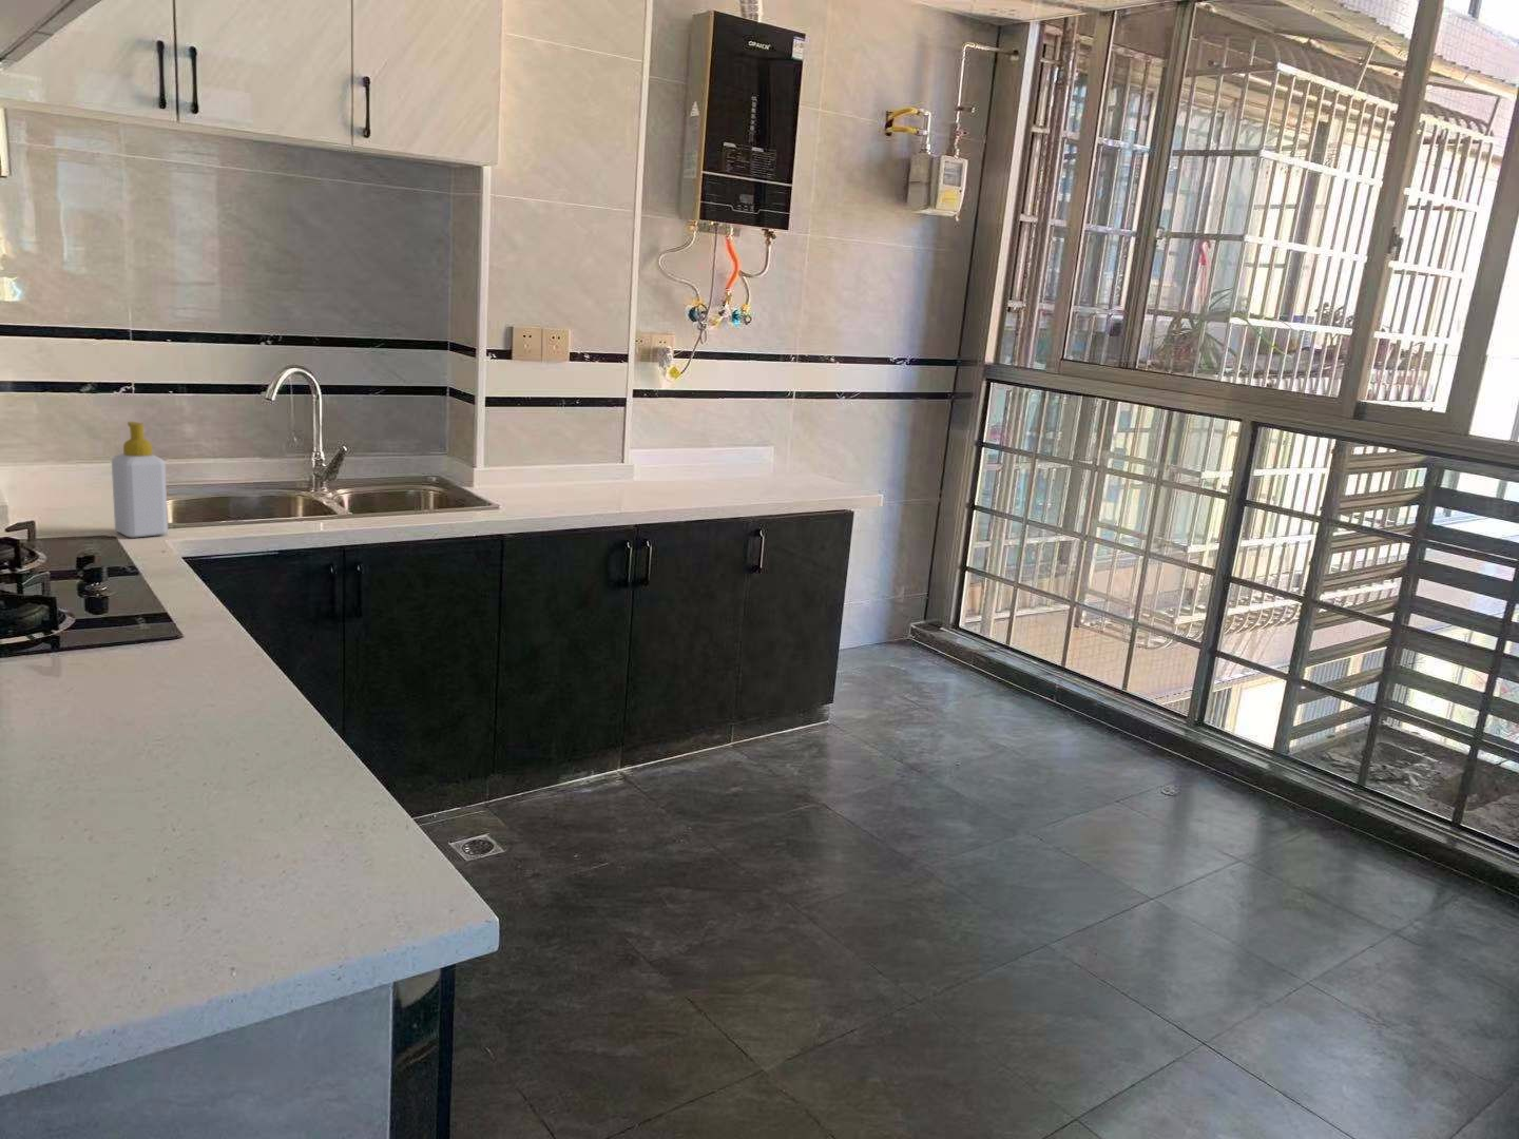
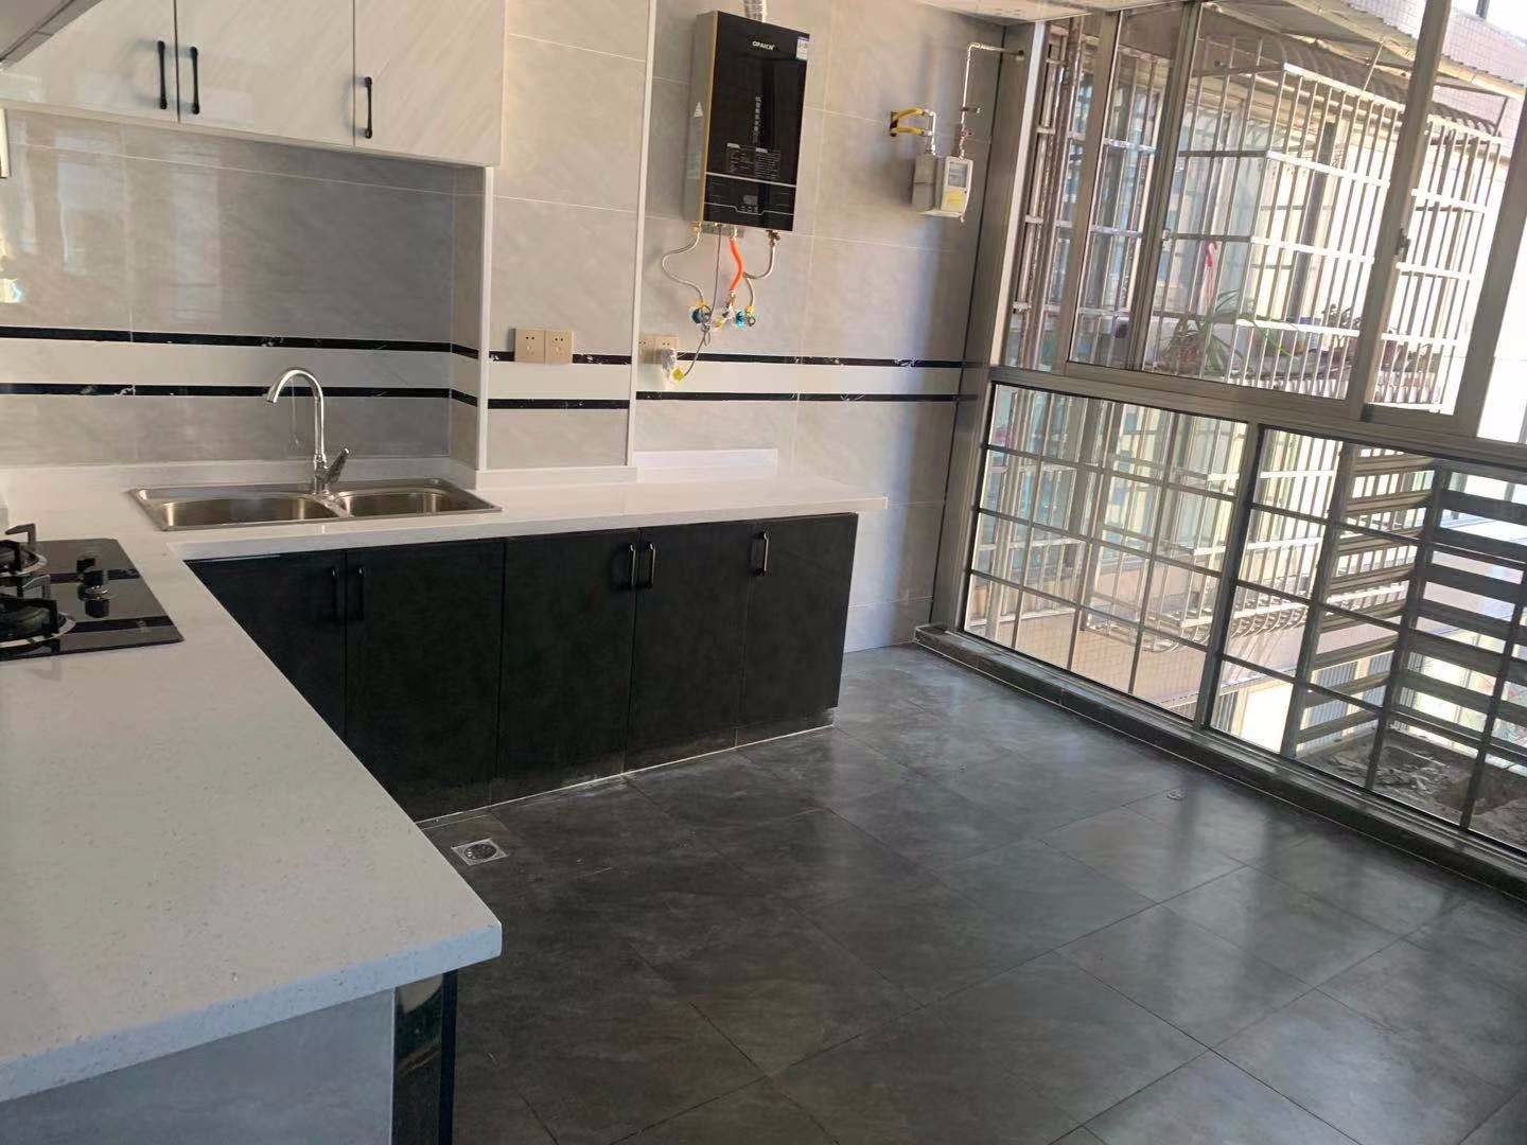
- soap bottle (139, 479)
